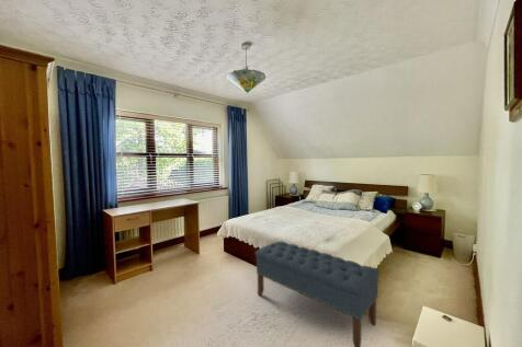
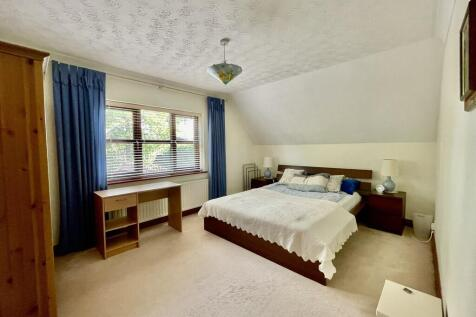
- bench (310, 281)
